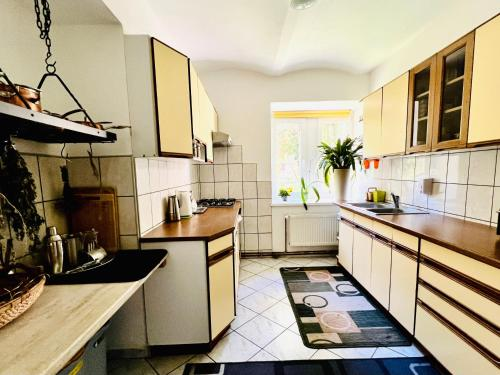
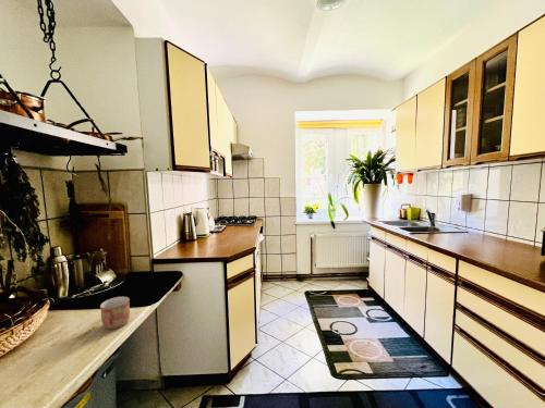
+ mug (113, 314)
